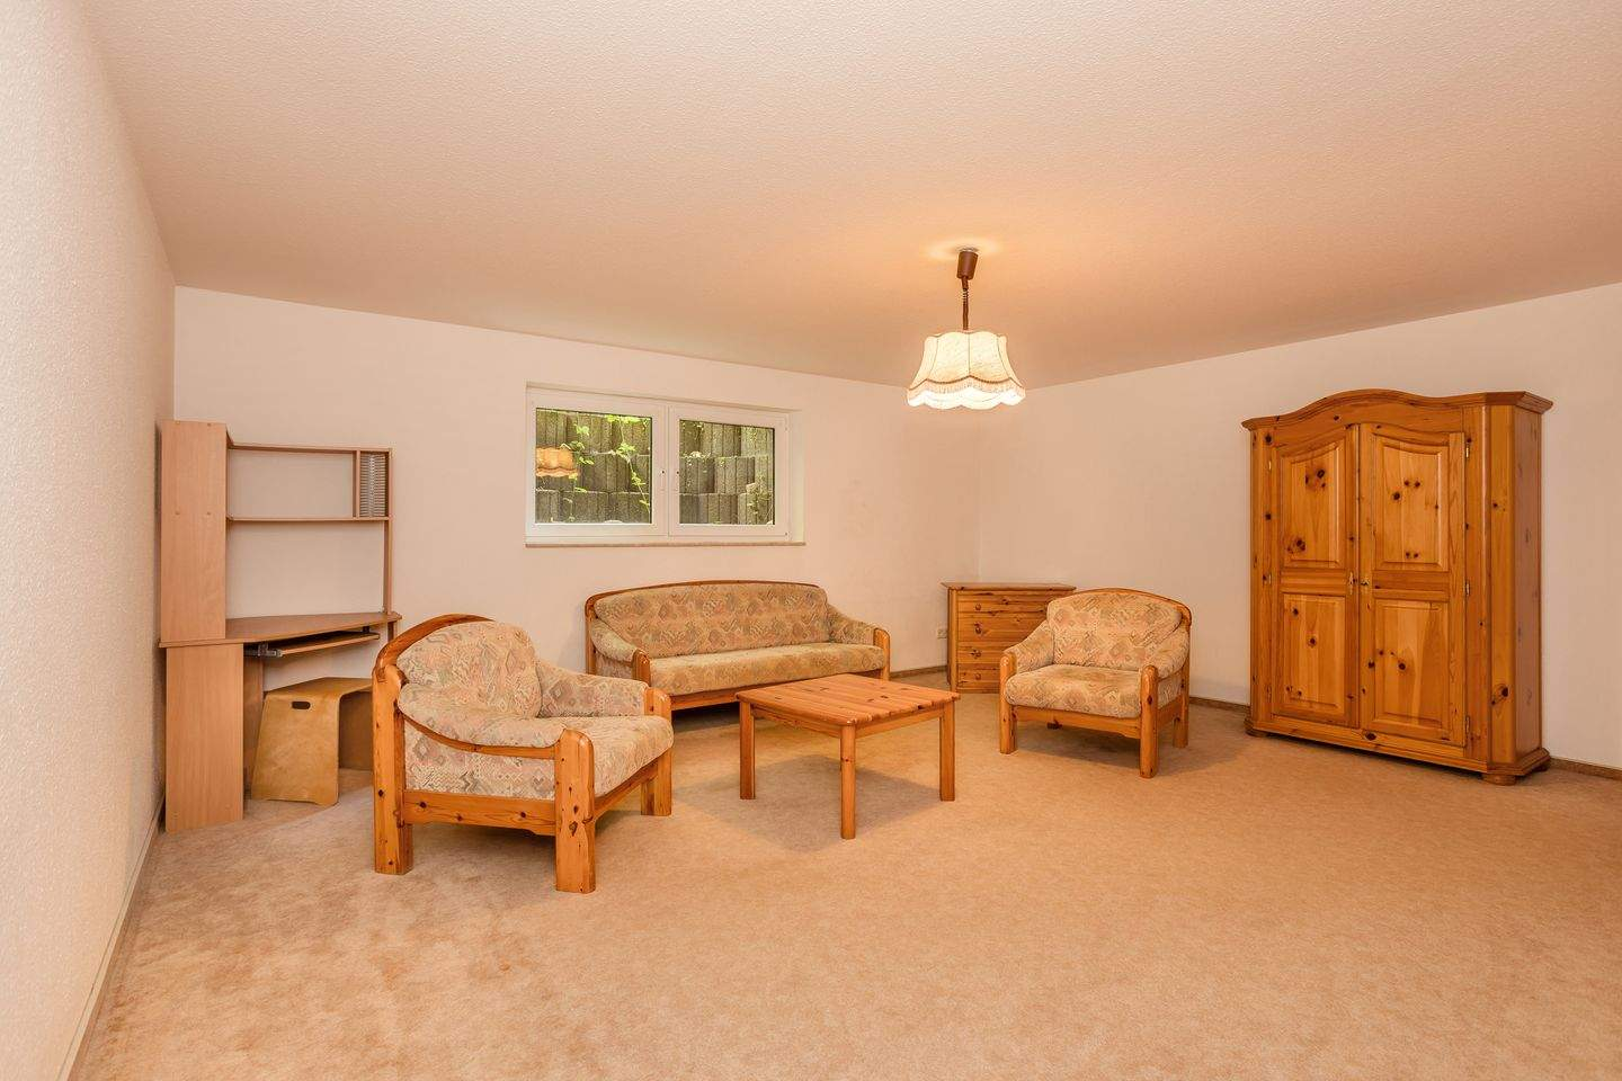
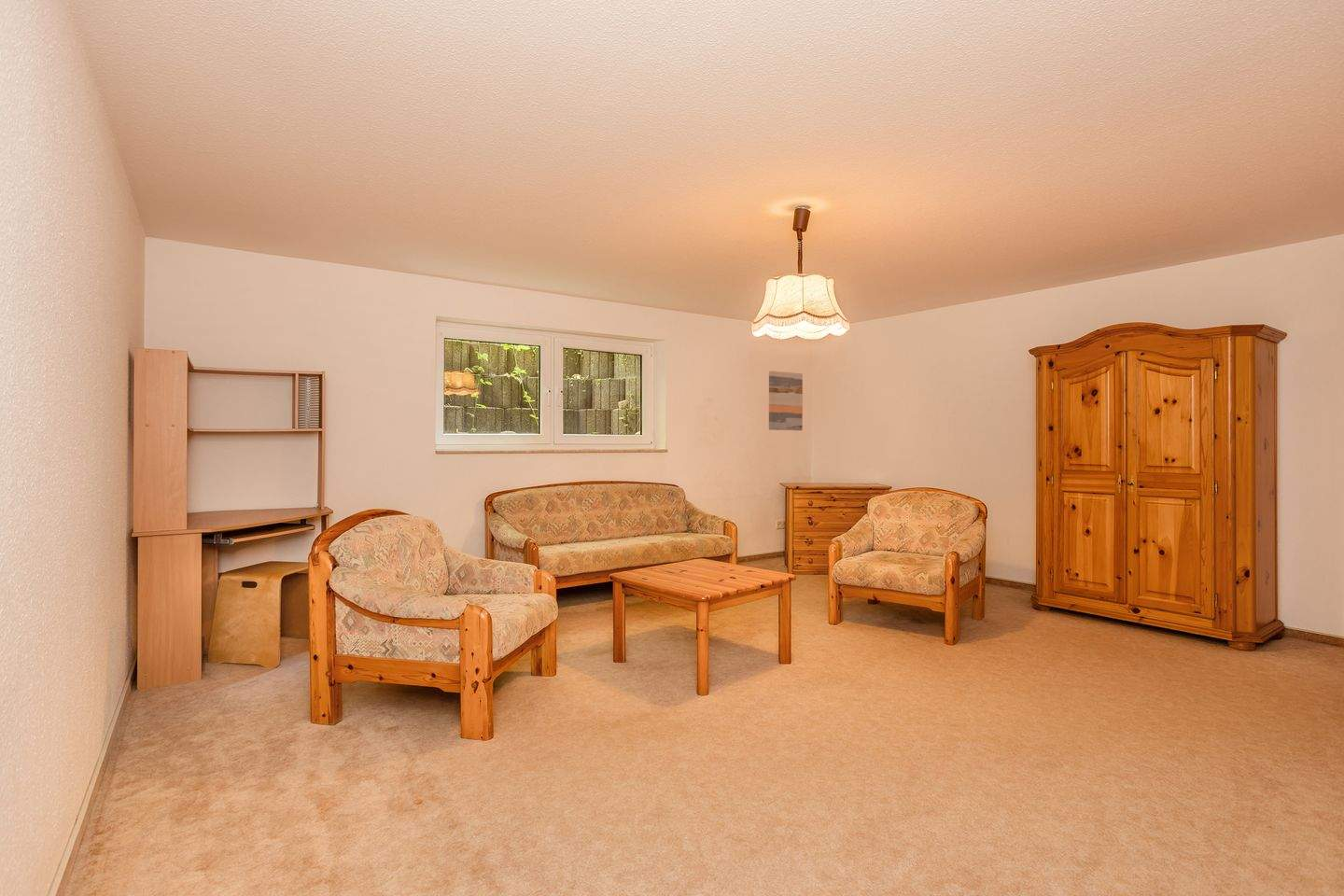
+ wall art (786, 401)
